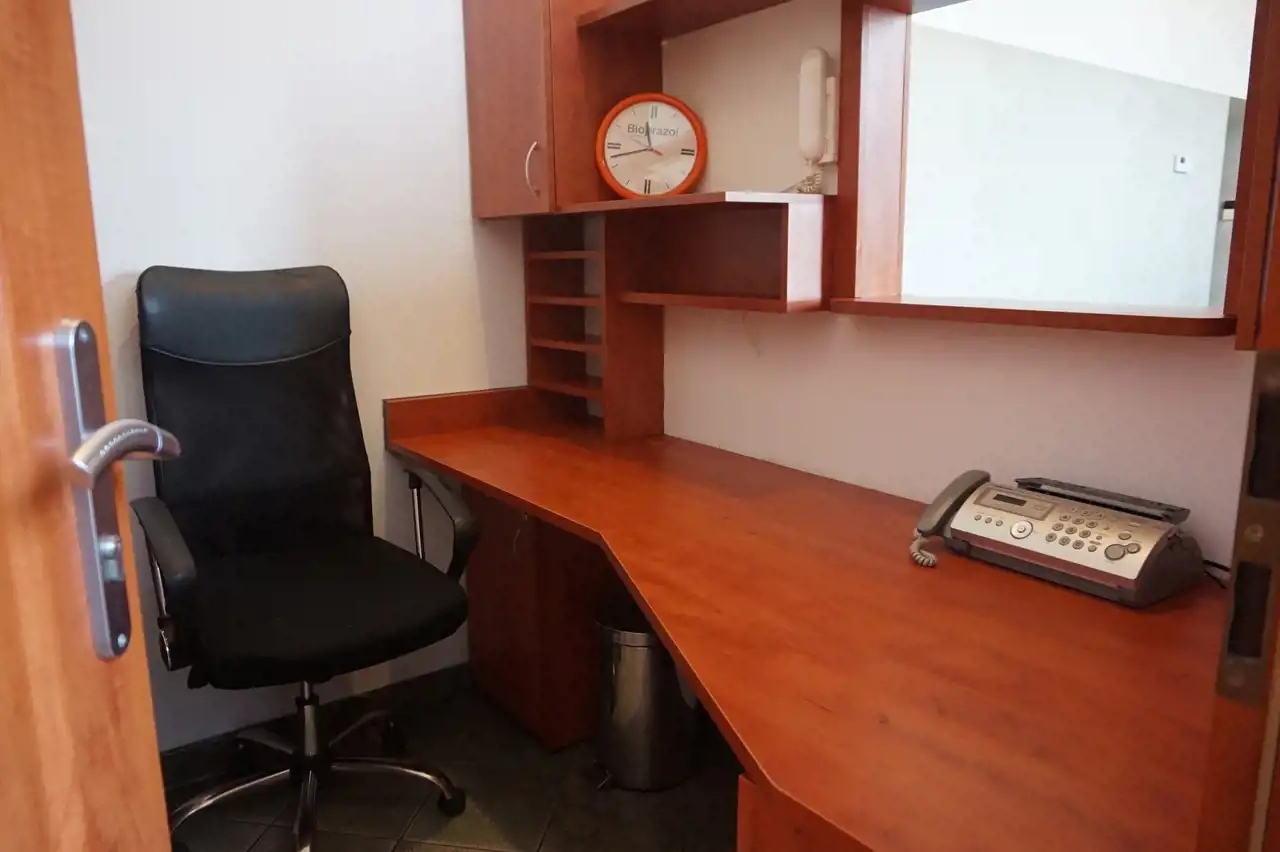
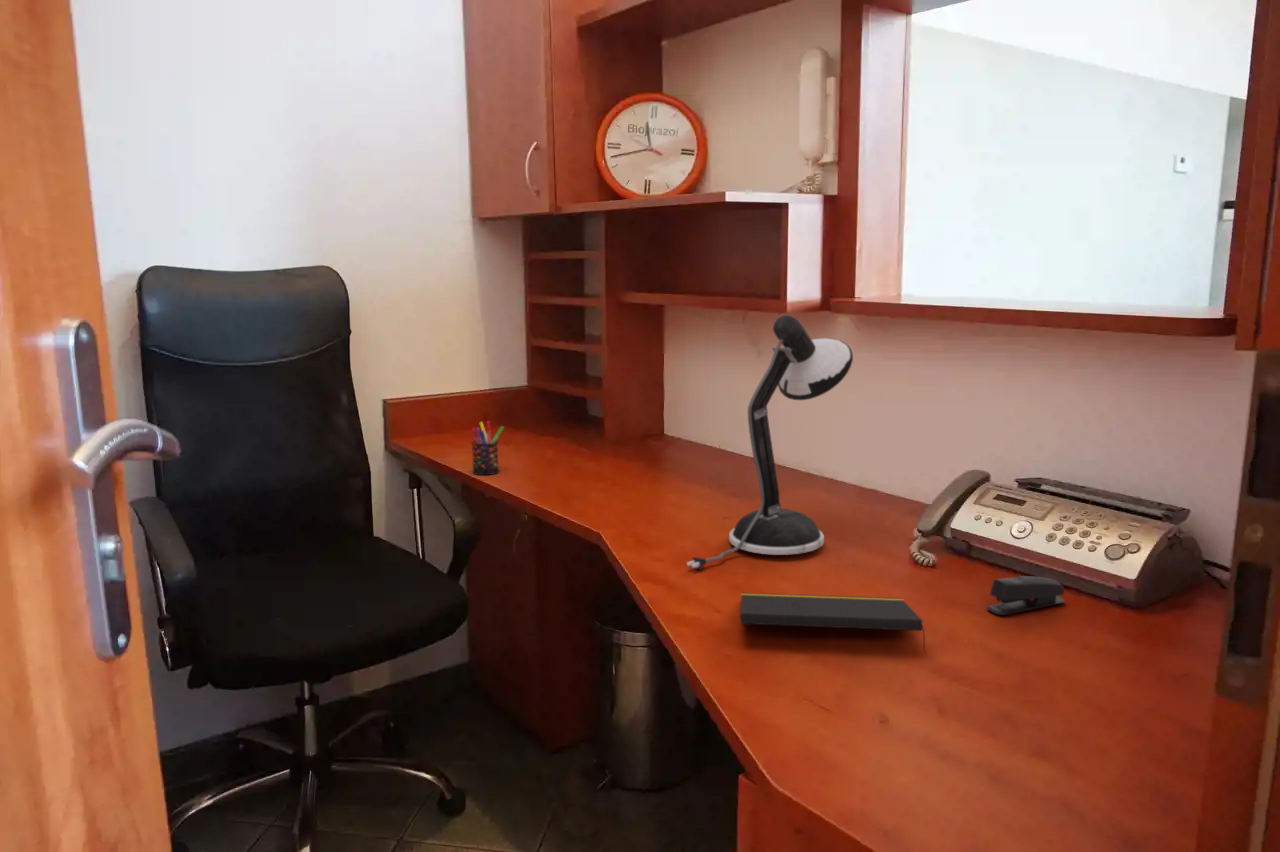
+ stapler (1027, 590)
+ notepad (824, 610)
+ desk lamp (770, 435)
+ pen holder (488, 445)
